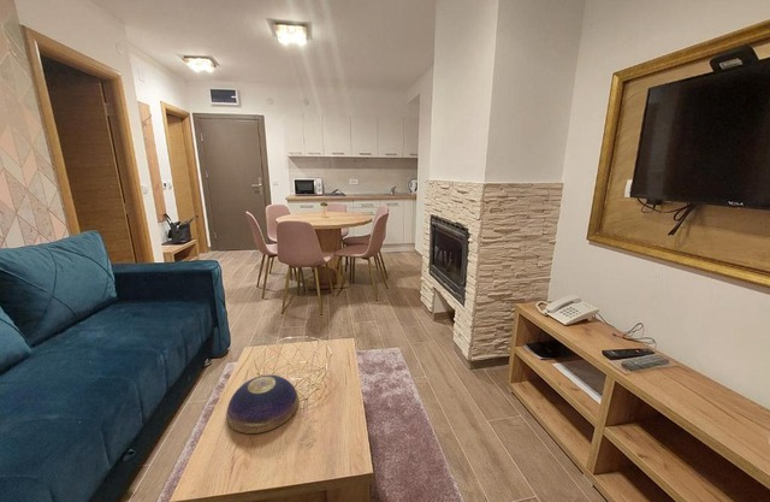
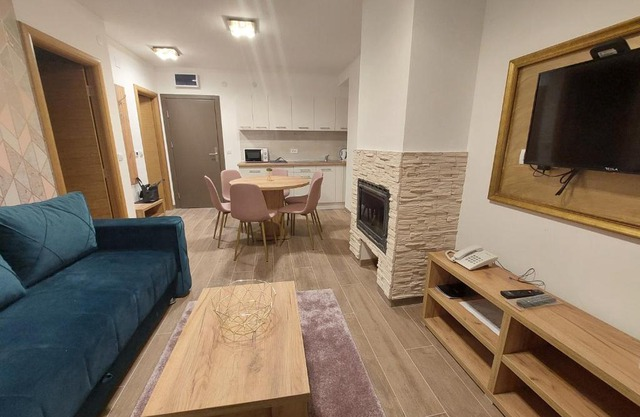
- decorative bowl (262, 394)
